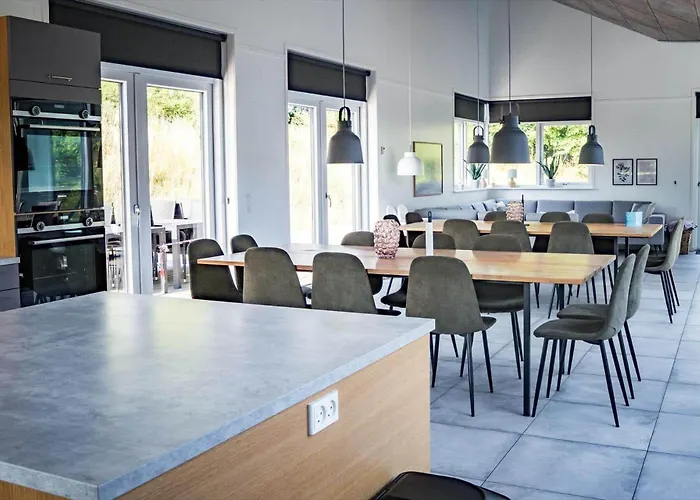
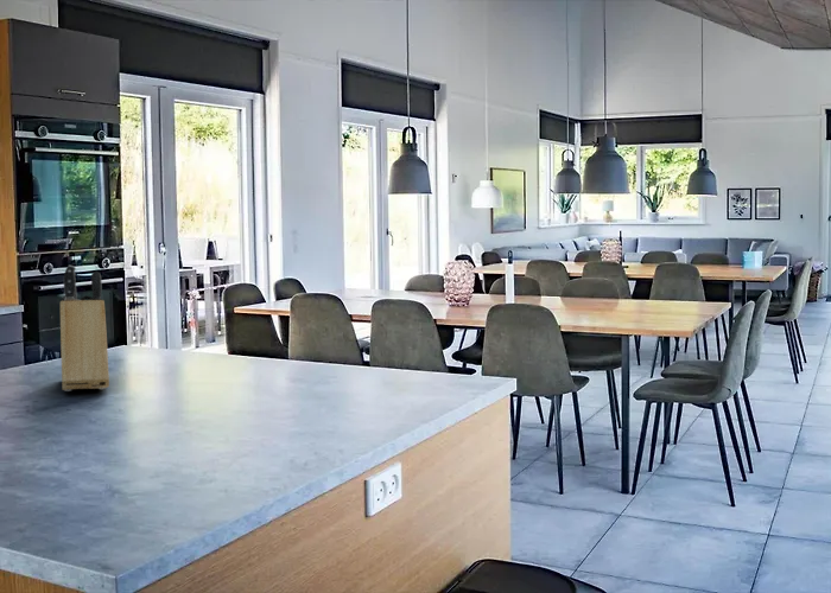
+ knife block (82, 324)
